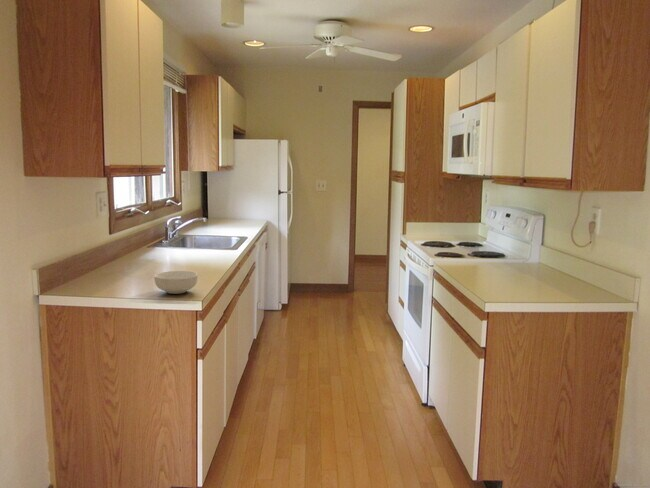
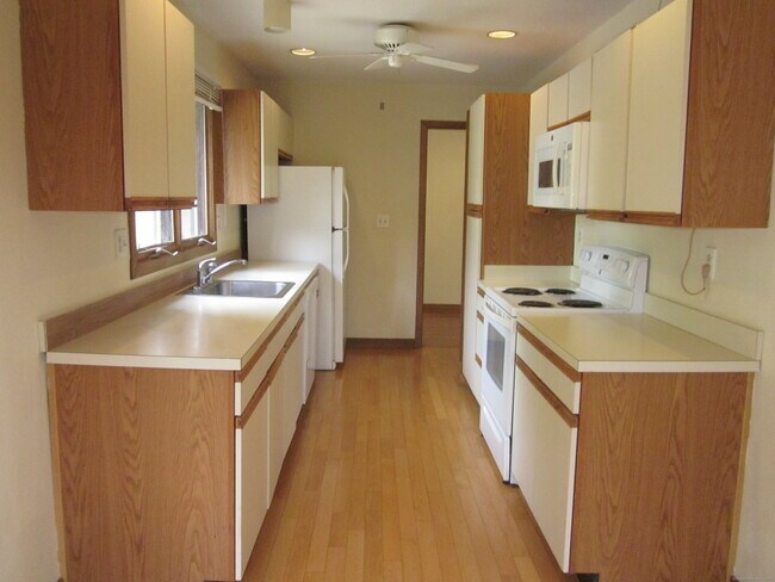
- cereal bowl (176, 283)
